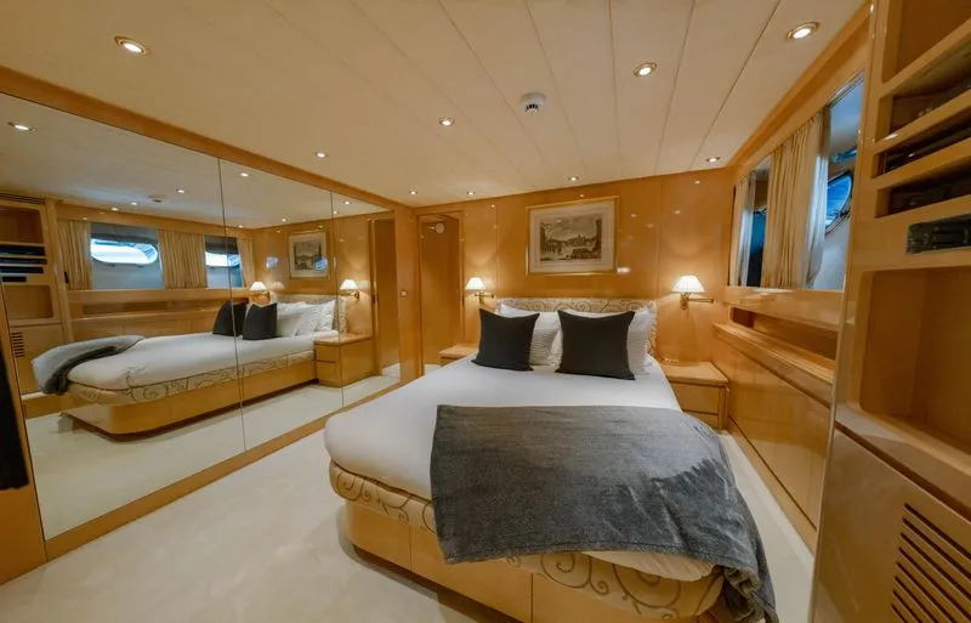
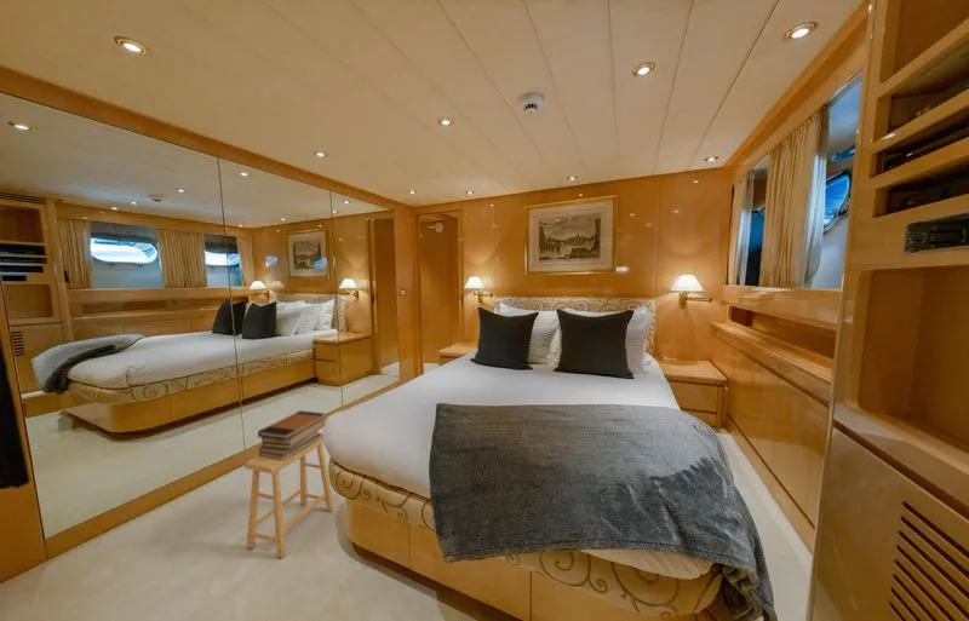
+ footstool (296, 491)
+ book stack (293, 433)
